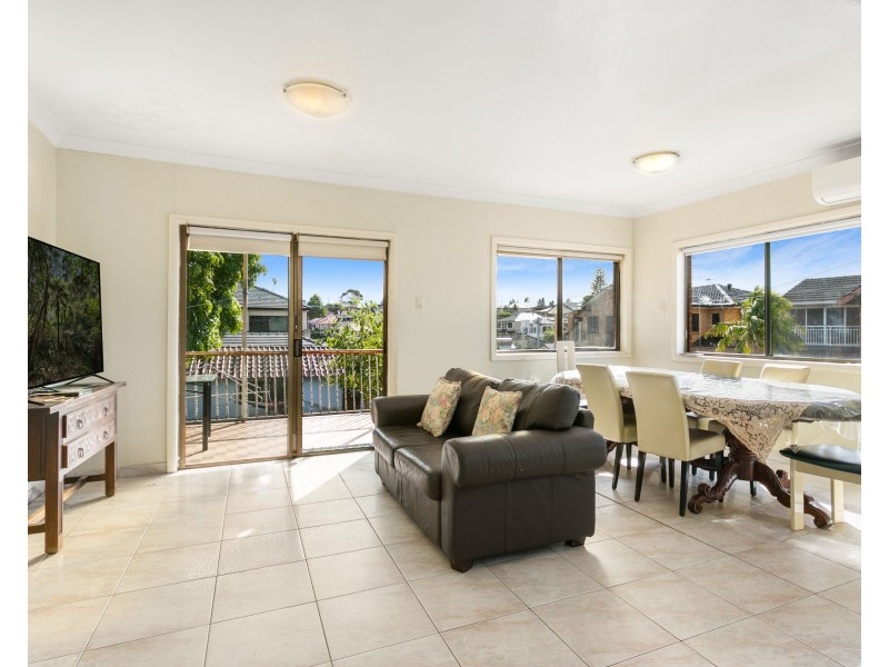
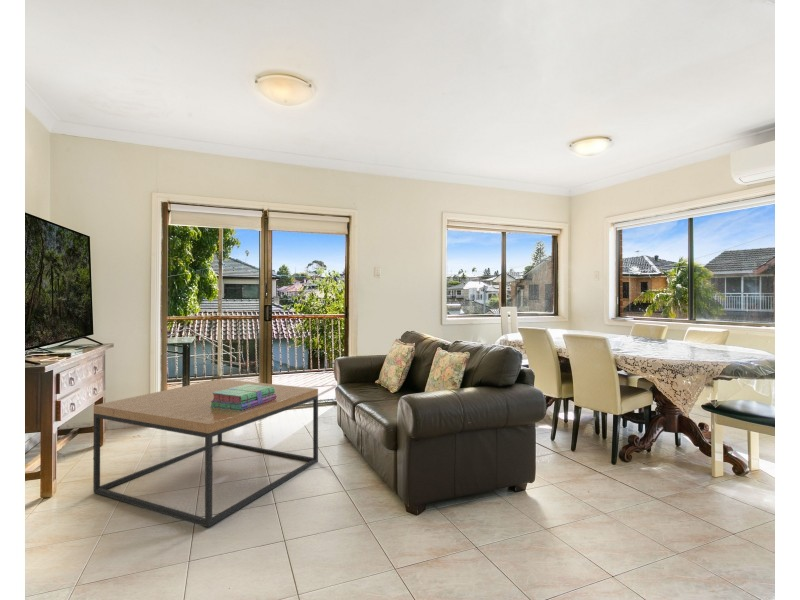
+ coffee table (215, 435)
+ stack of books (244, 396)
